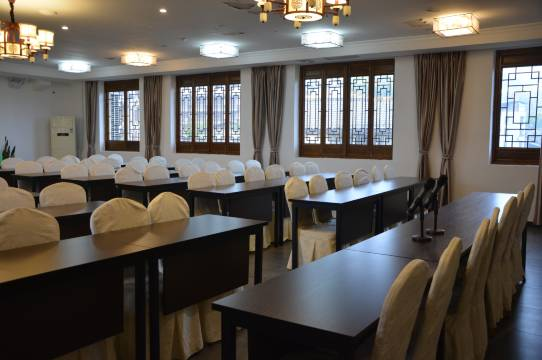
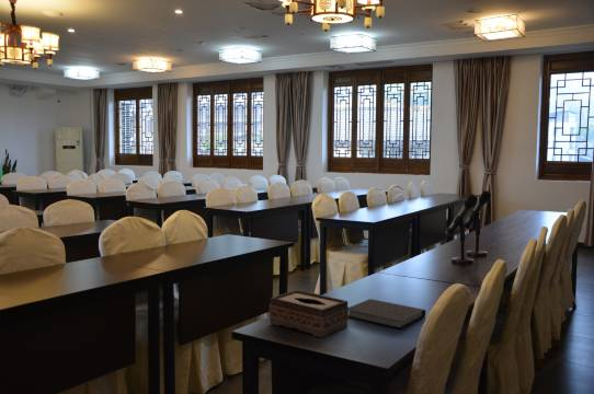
+ tissue box (308, 312)
+ notebook (385, 312)
